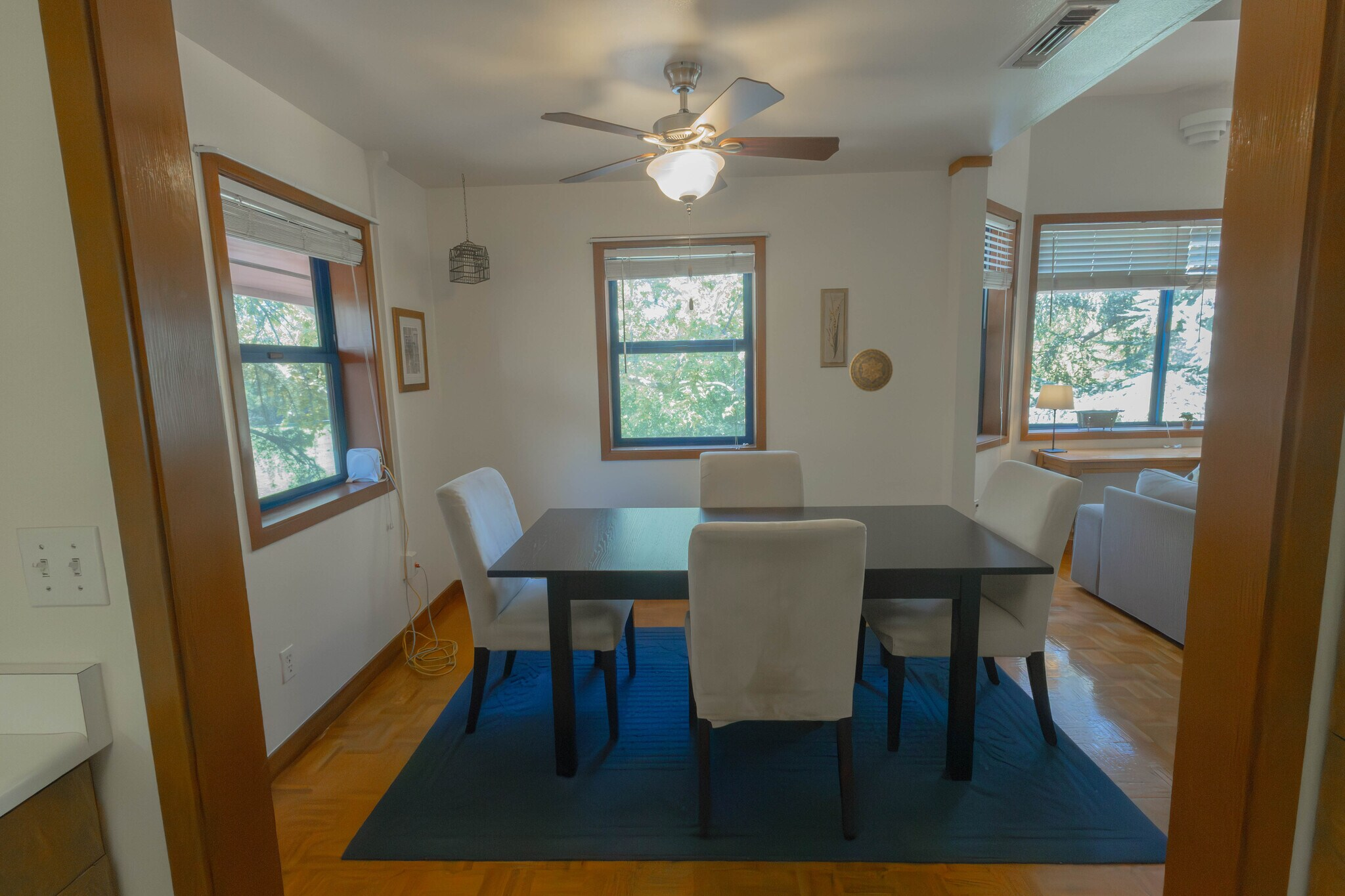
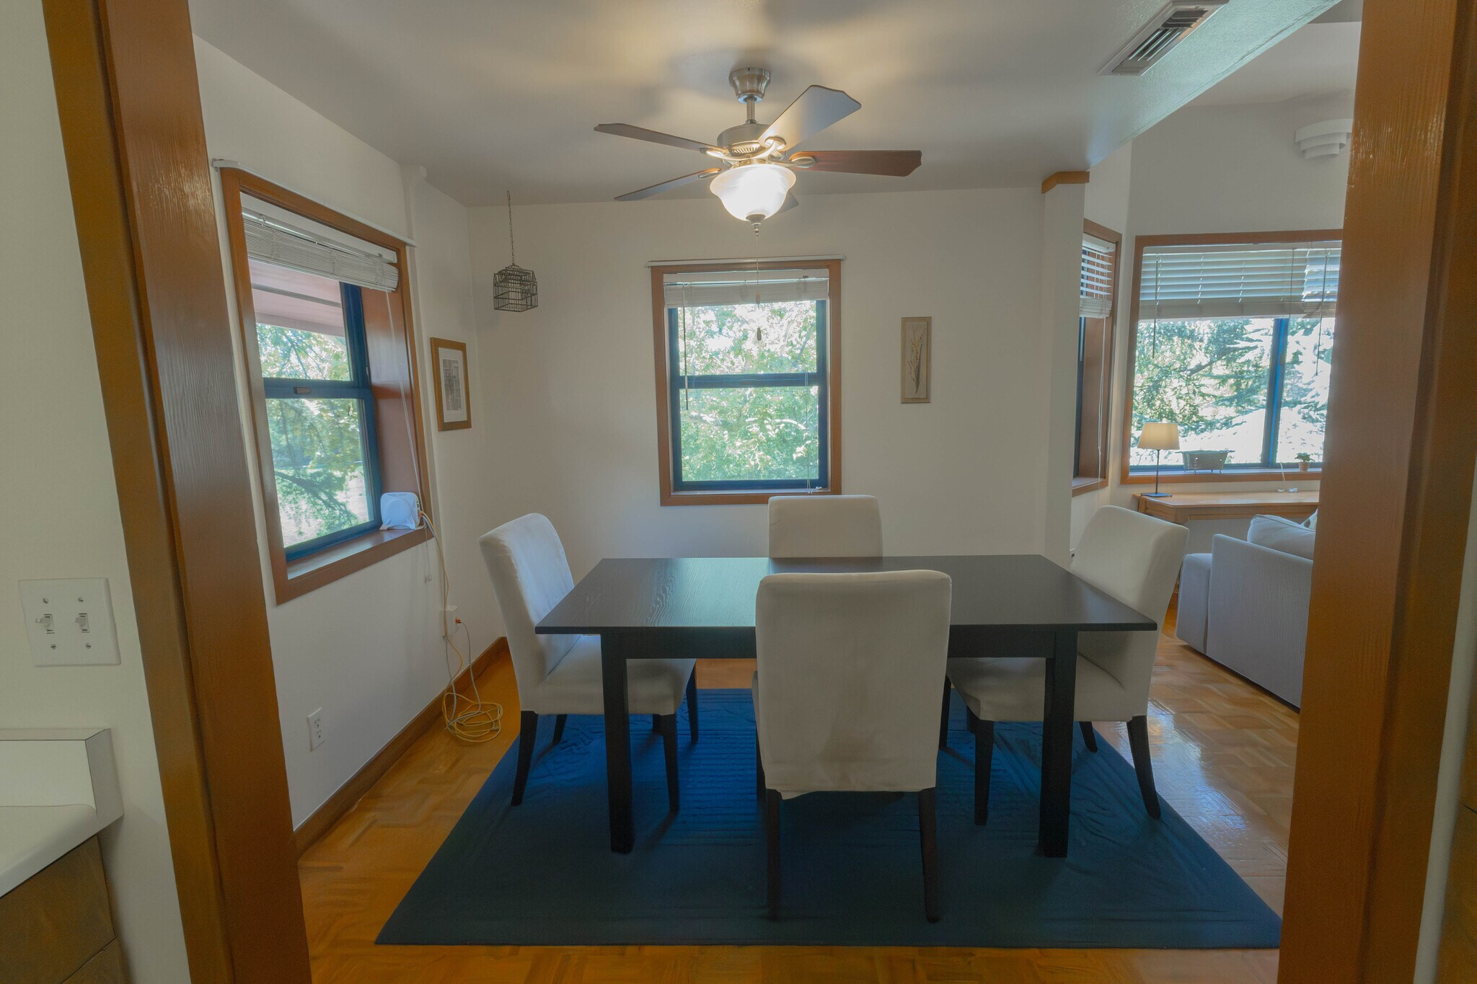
- decorative plate (871, 370)
